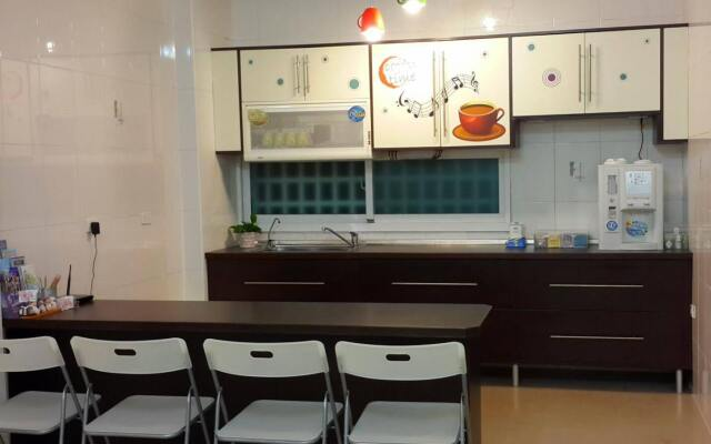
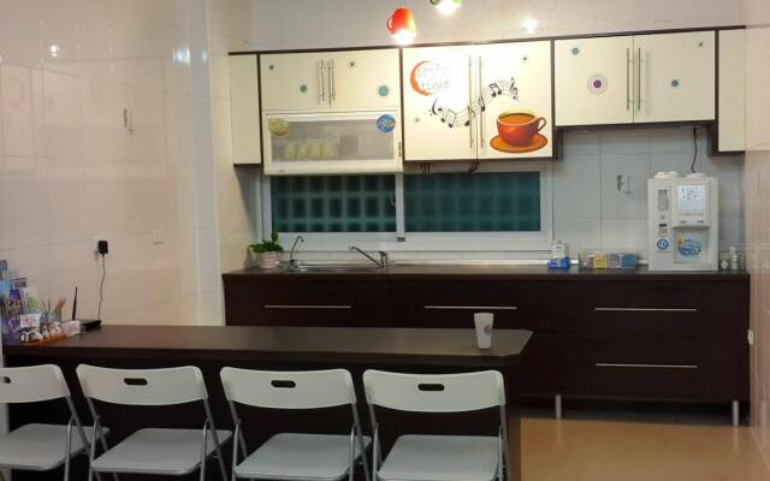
+ cup (484, 331)
